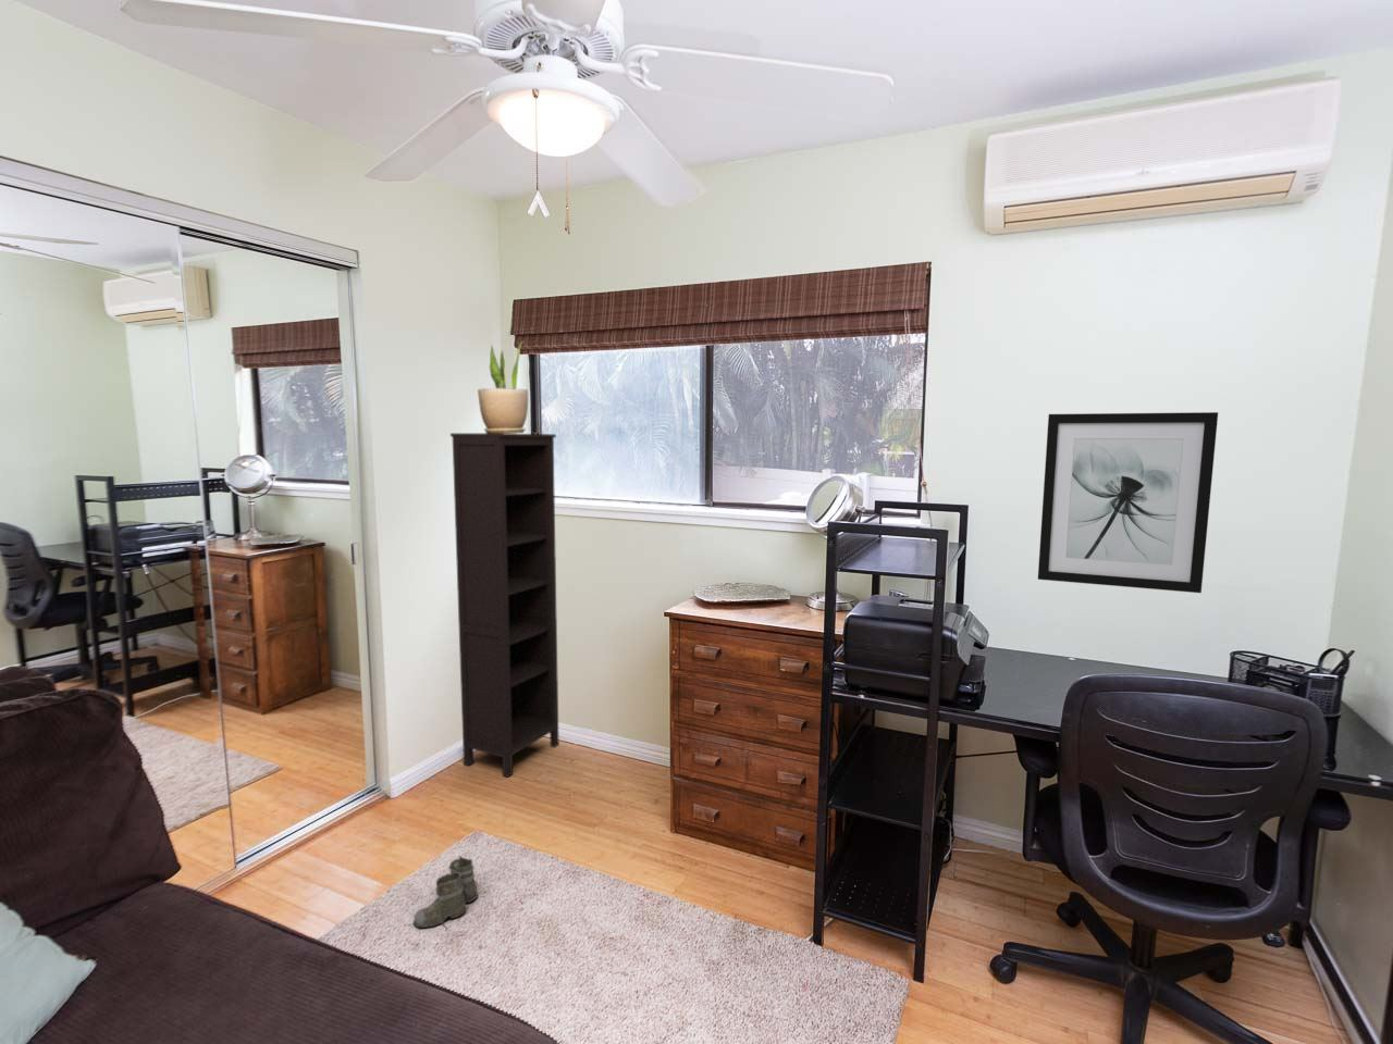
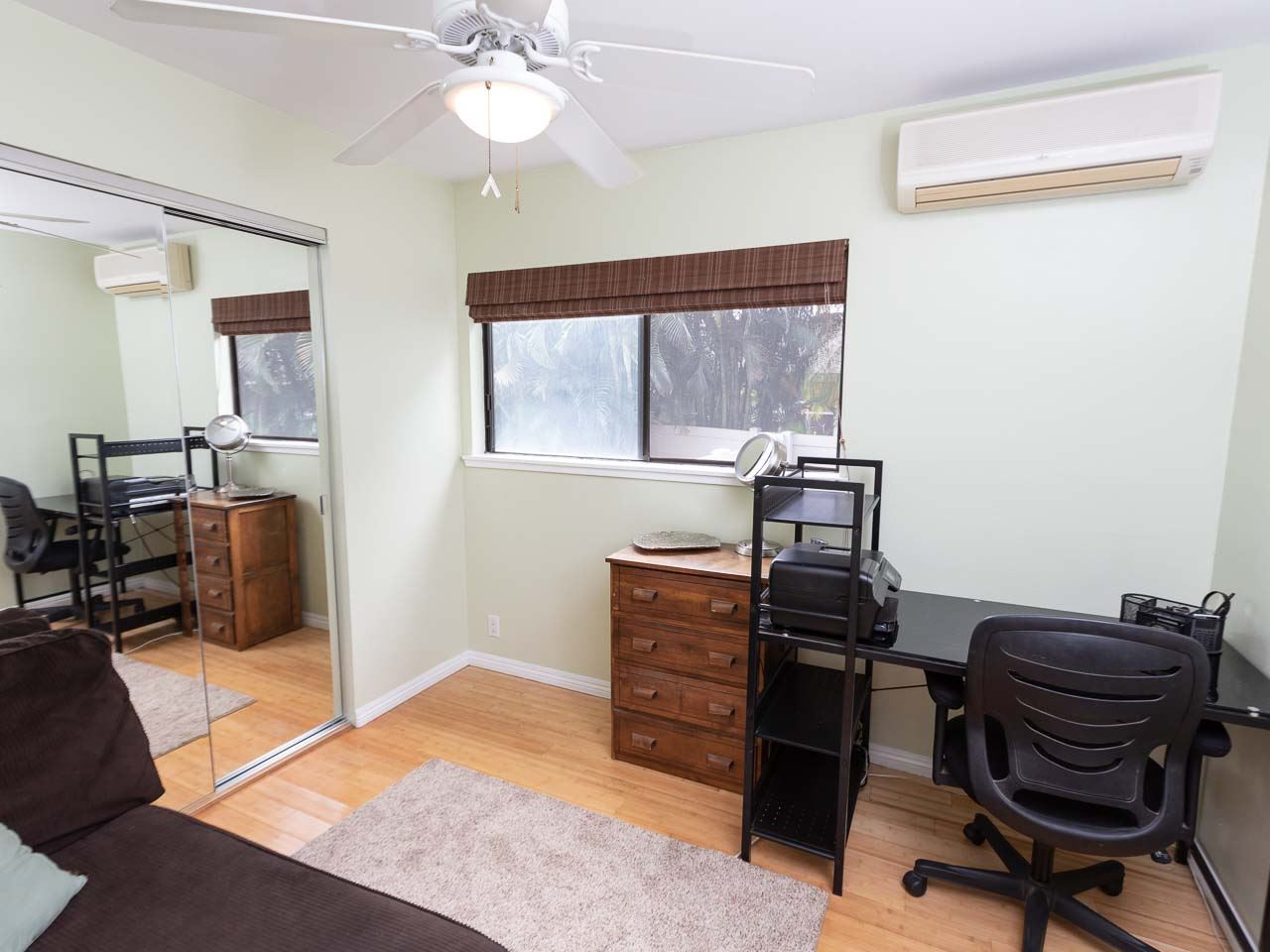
- bookcase (508, 598)
- boots (448, 885)
- potted plant (502, 387)
- wall art (1122, 500)
